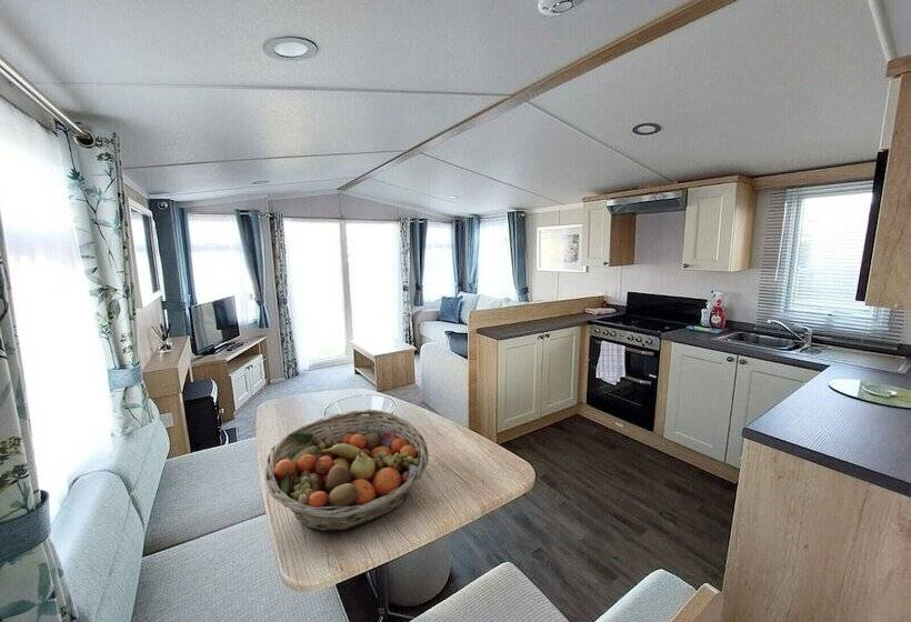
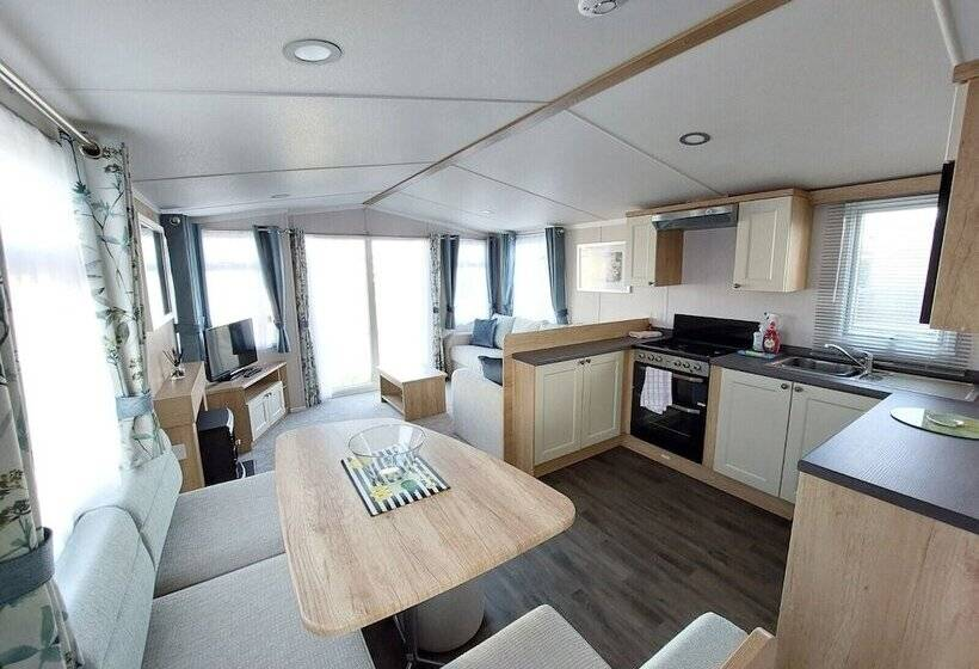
- fruit basket (352, 464)
